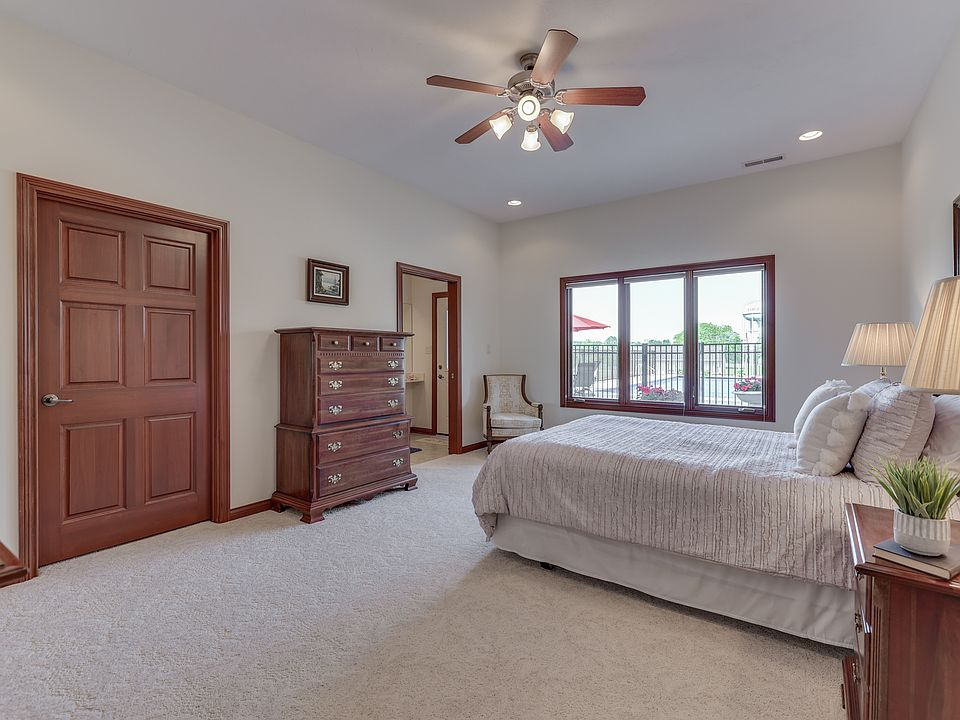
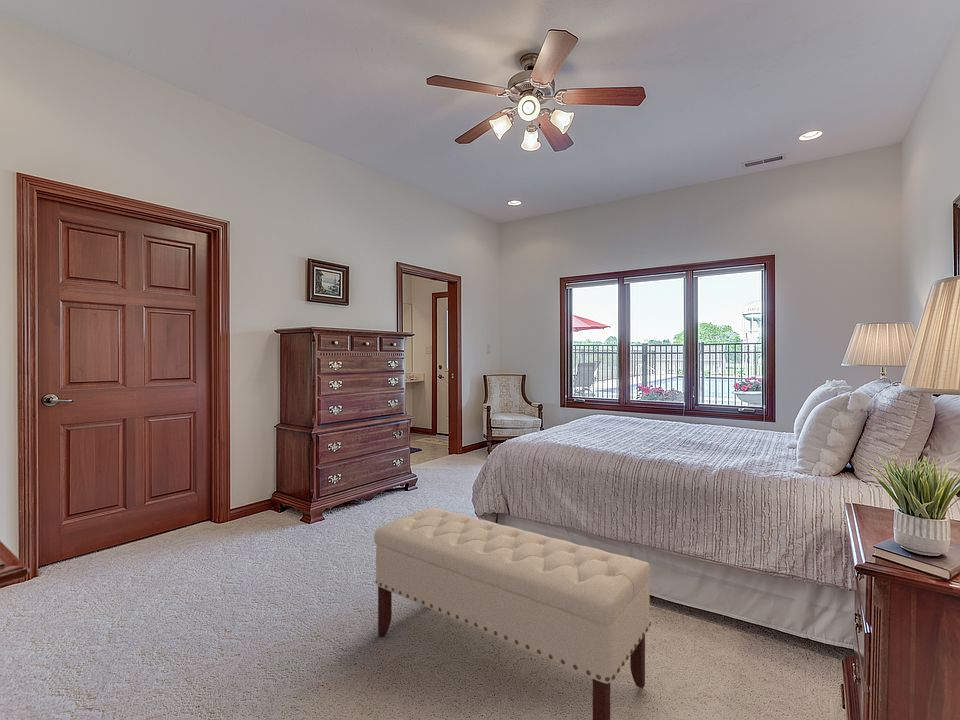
+ bench (500, 599)
